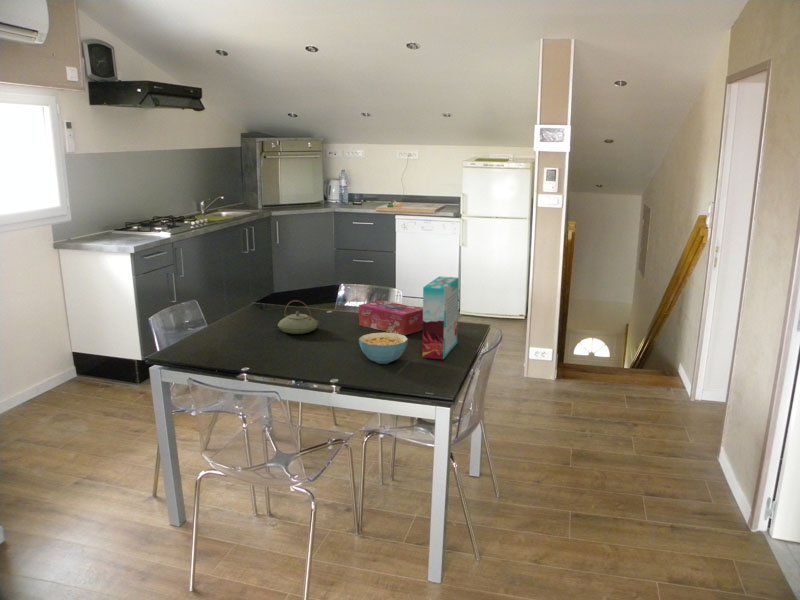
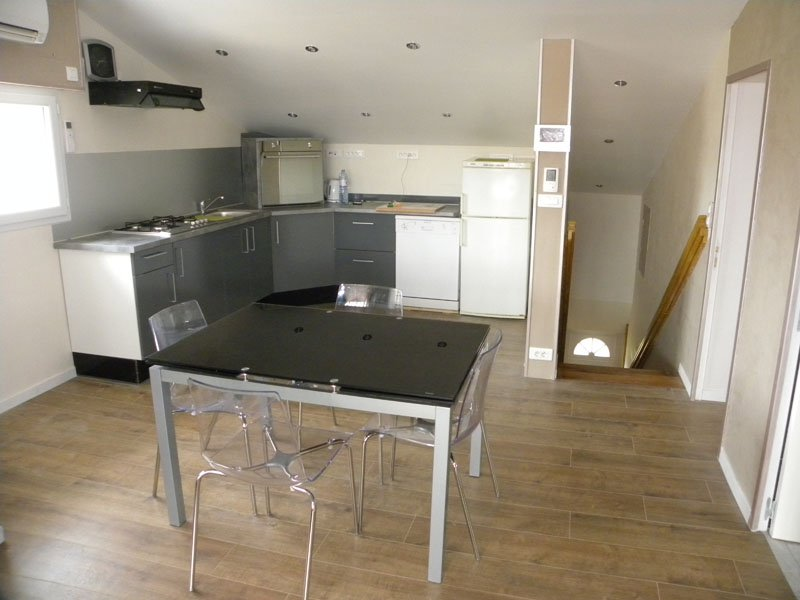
- cereal box (441, 316)
- cereal bowl (383, 350)
- tissue box (391, 317)
- teapot (300, 316)
